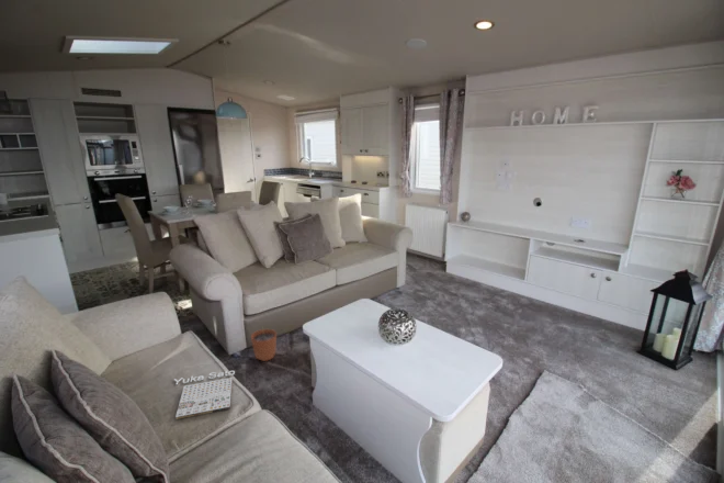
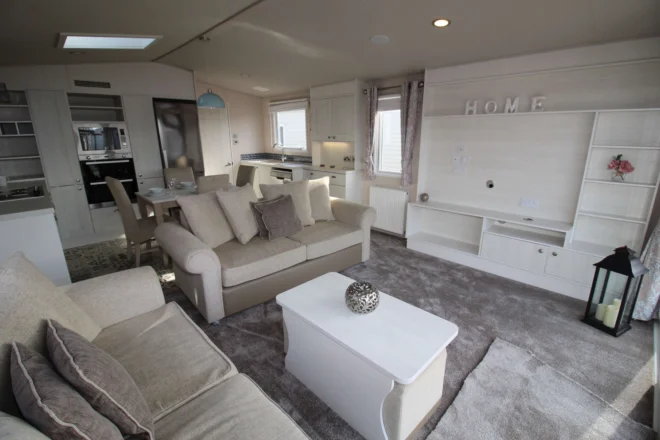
- plant pot (263, 339)
- magazine (201, 392)
